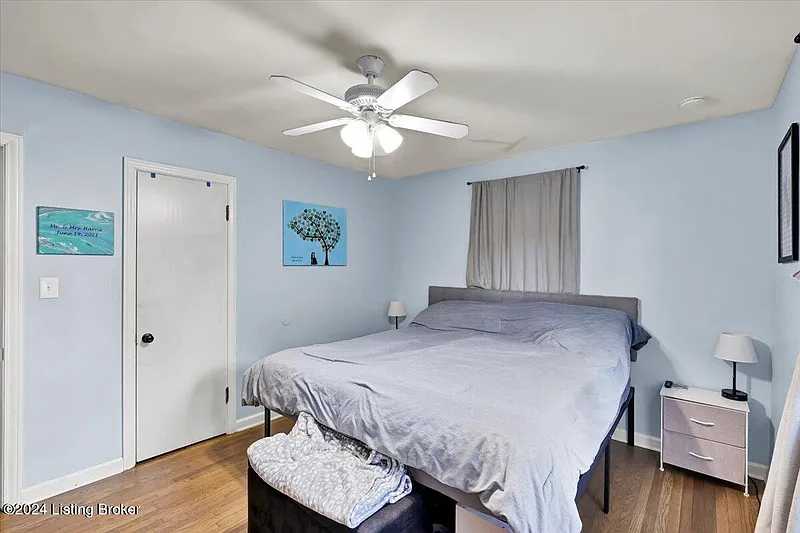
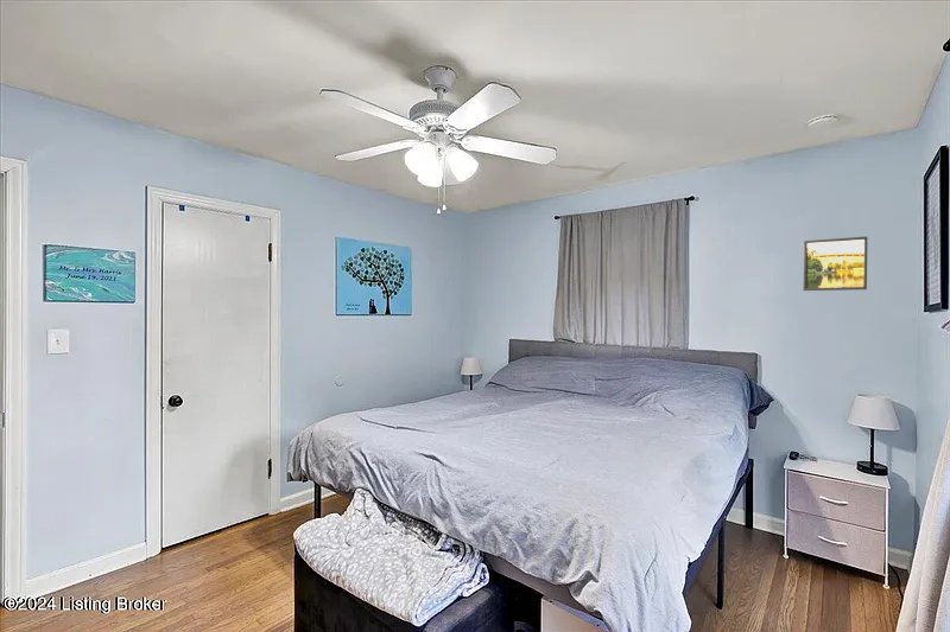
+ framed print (834, 264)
